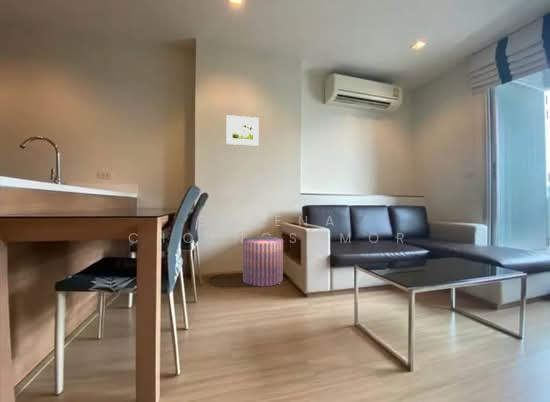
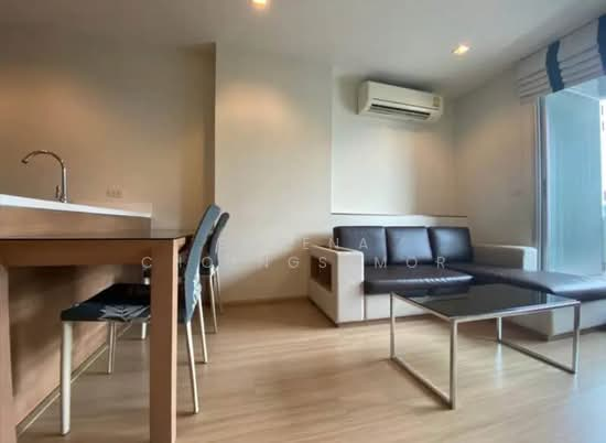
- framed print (242, 130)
- pouf (263, 259)
